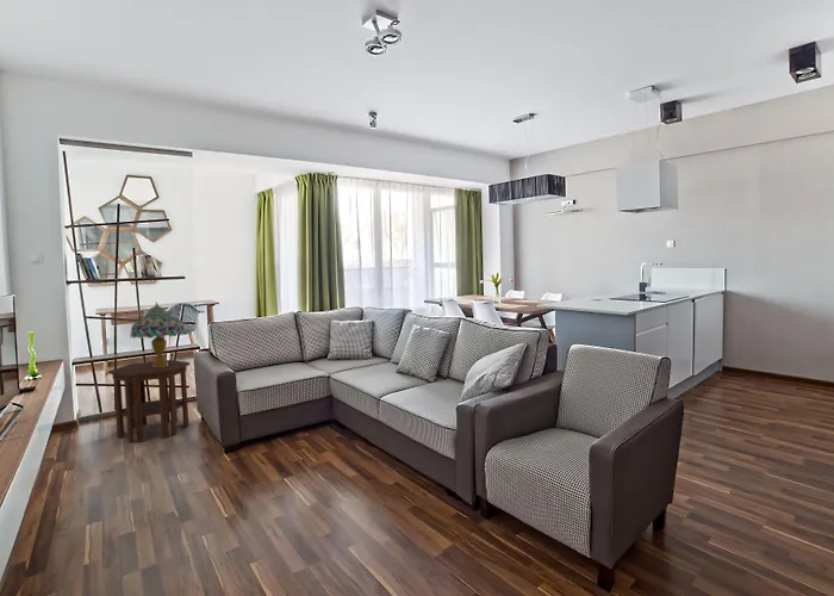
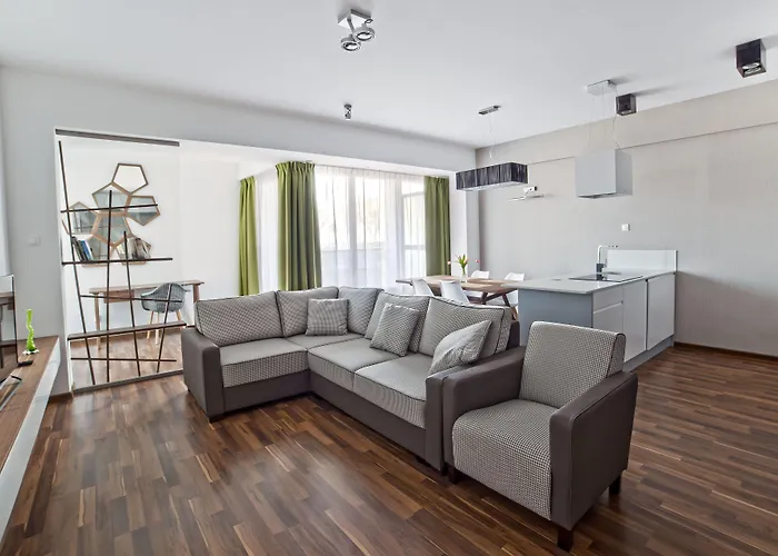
- table lamp (157, 333)
- side table (151, 401)
